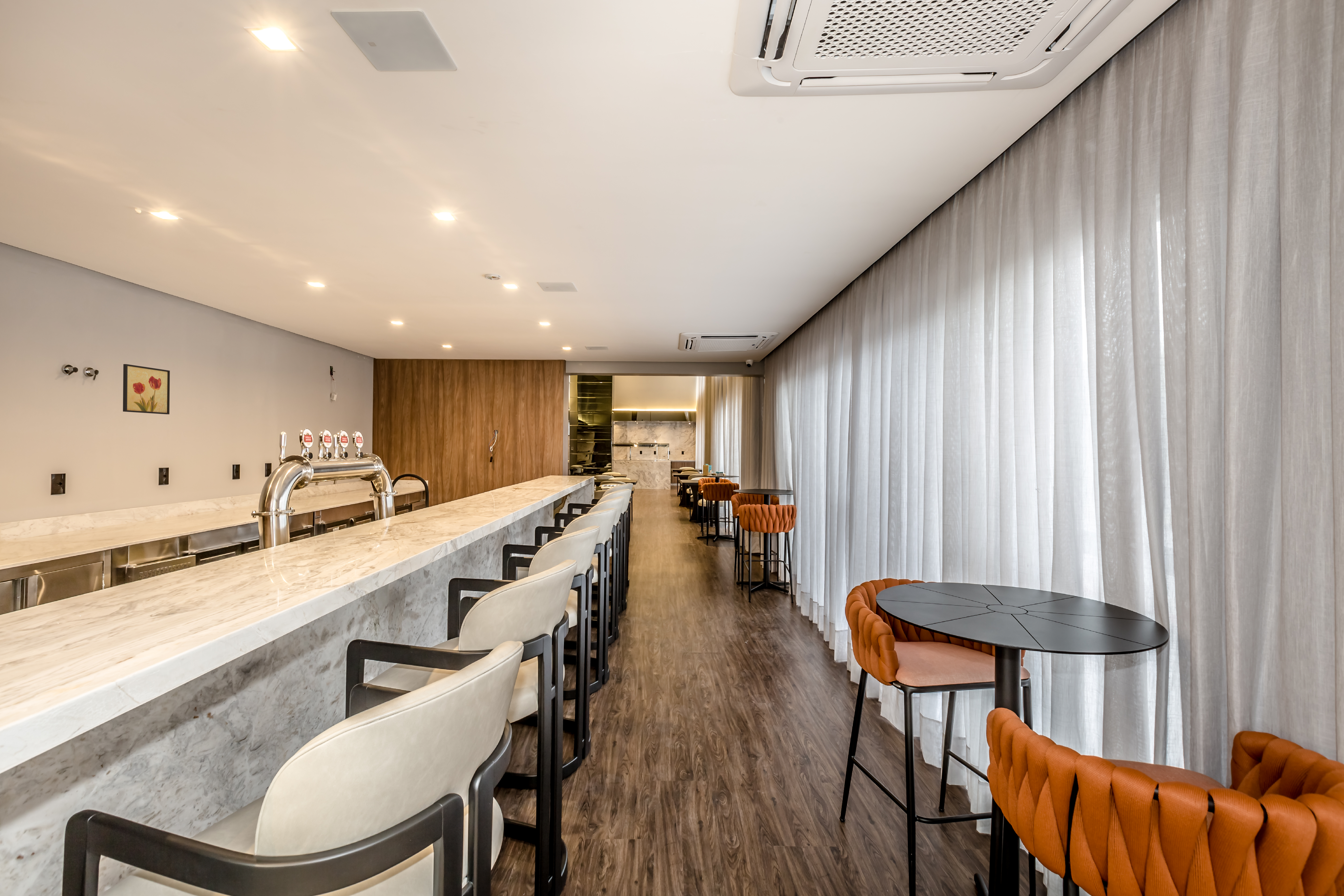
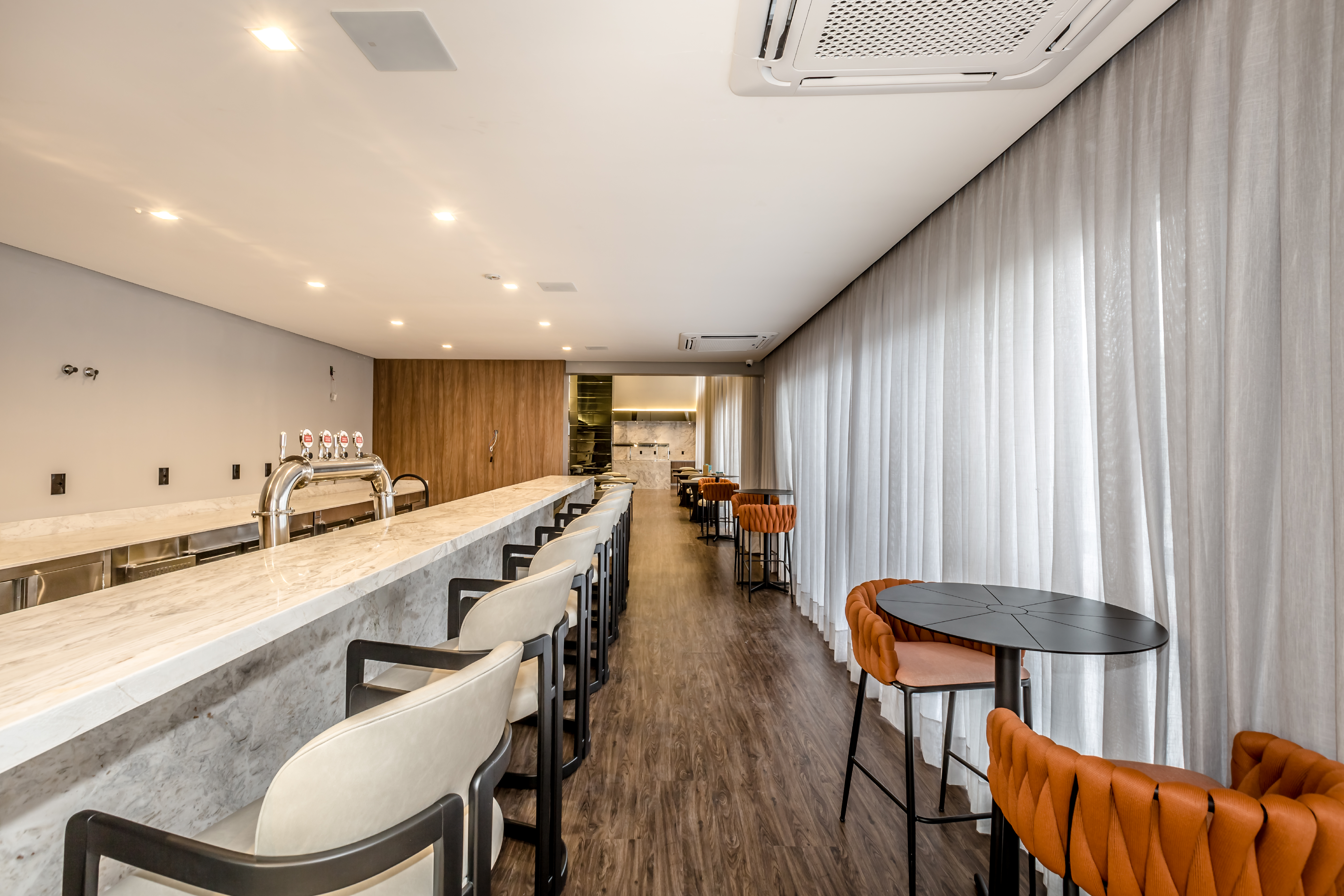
- wall art (146, 390)
